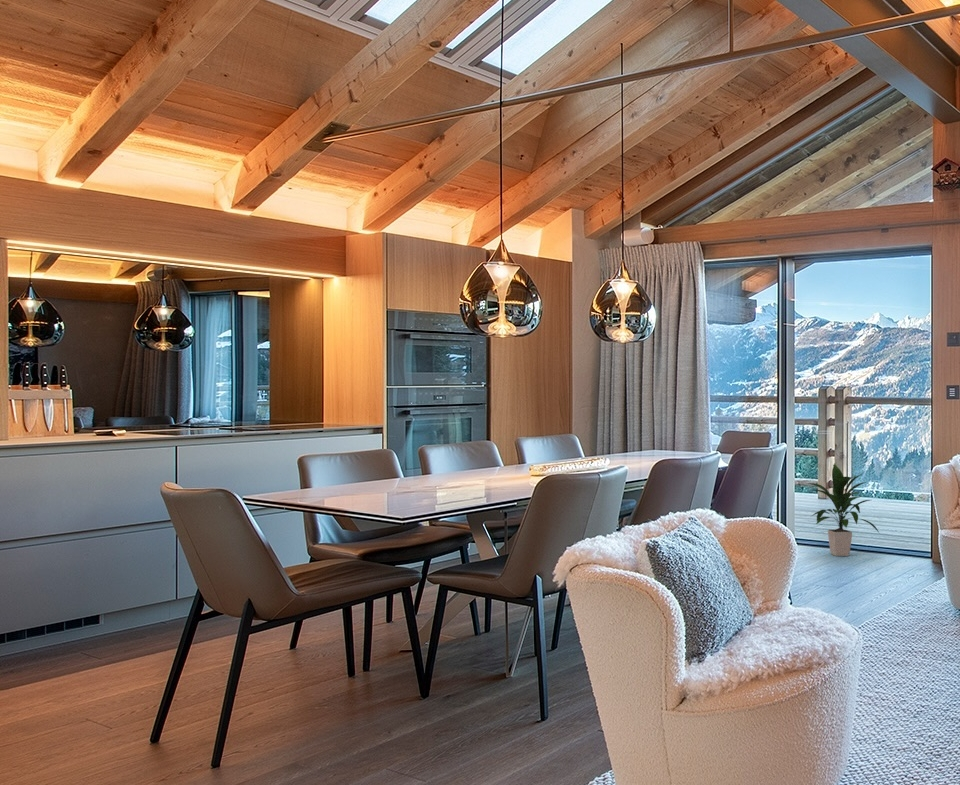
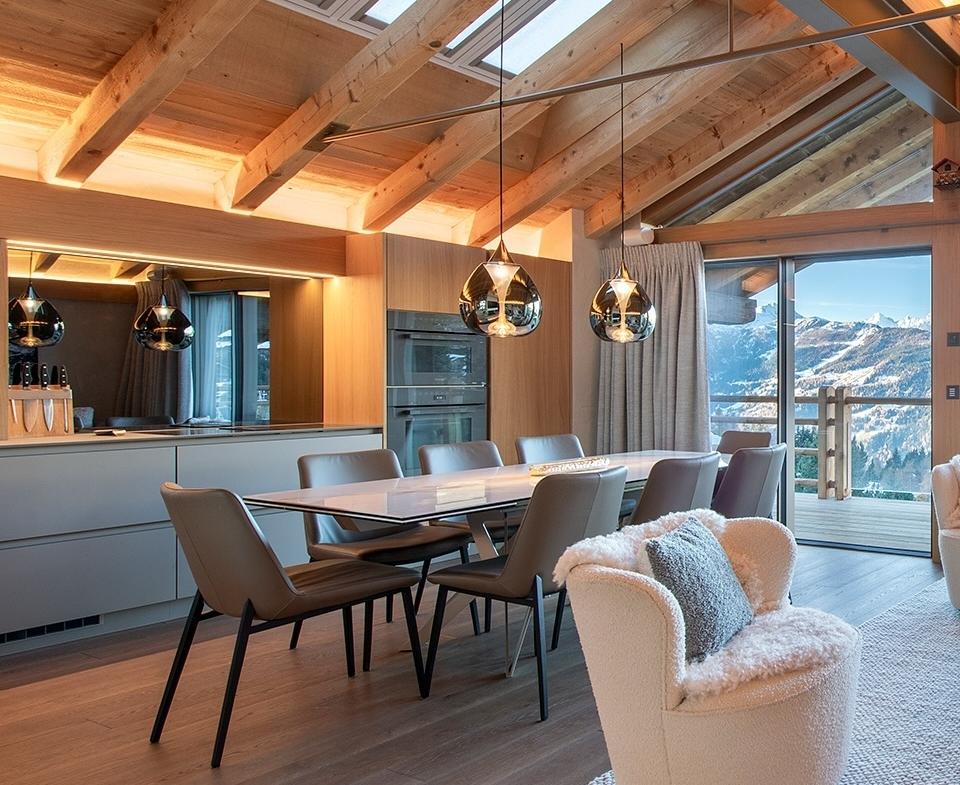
- indoor plant (843, 509)
